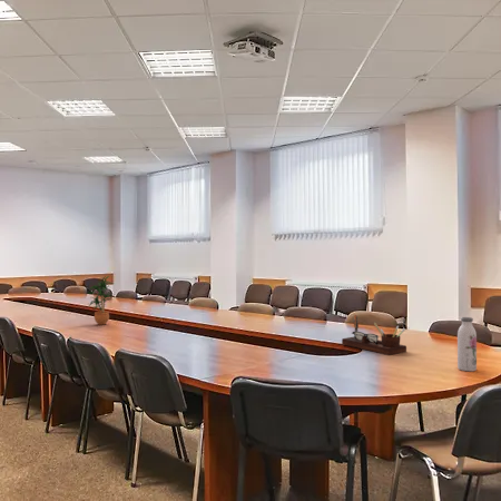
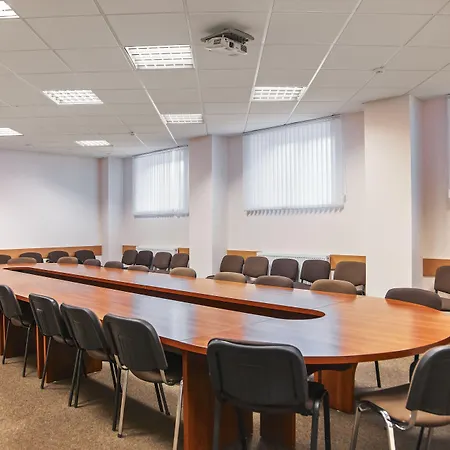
- desk organizer (374, 334)
- water bottle (466, 343)
- potted plant (100, 301)
